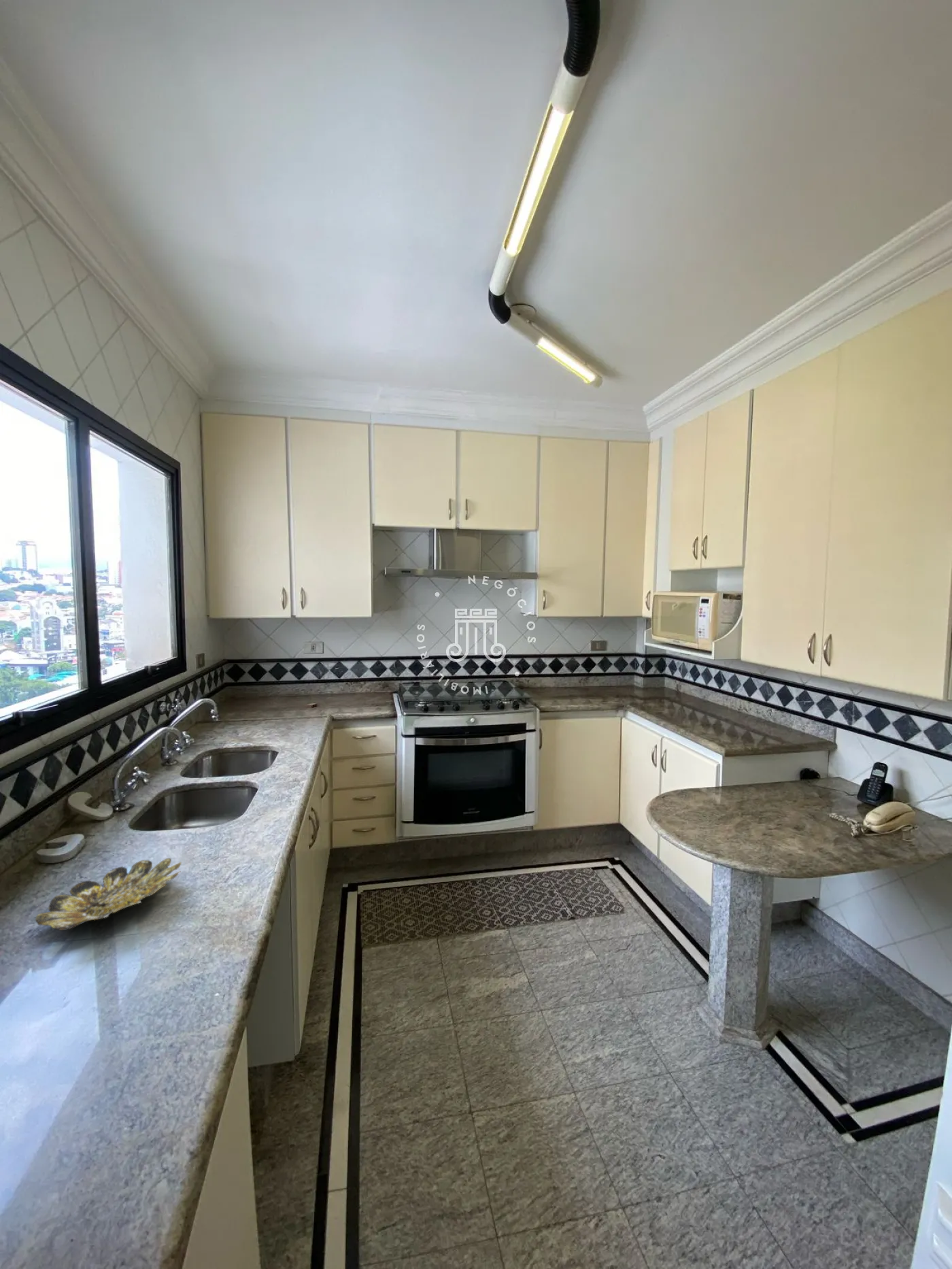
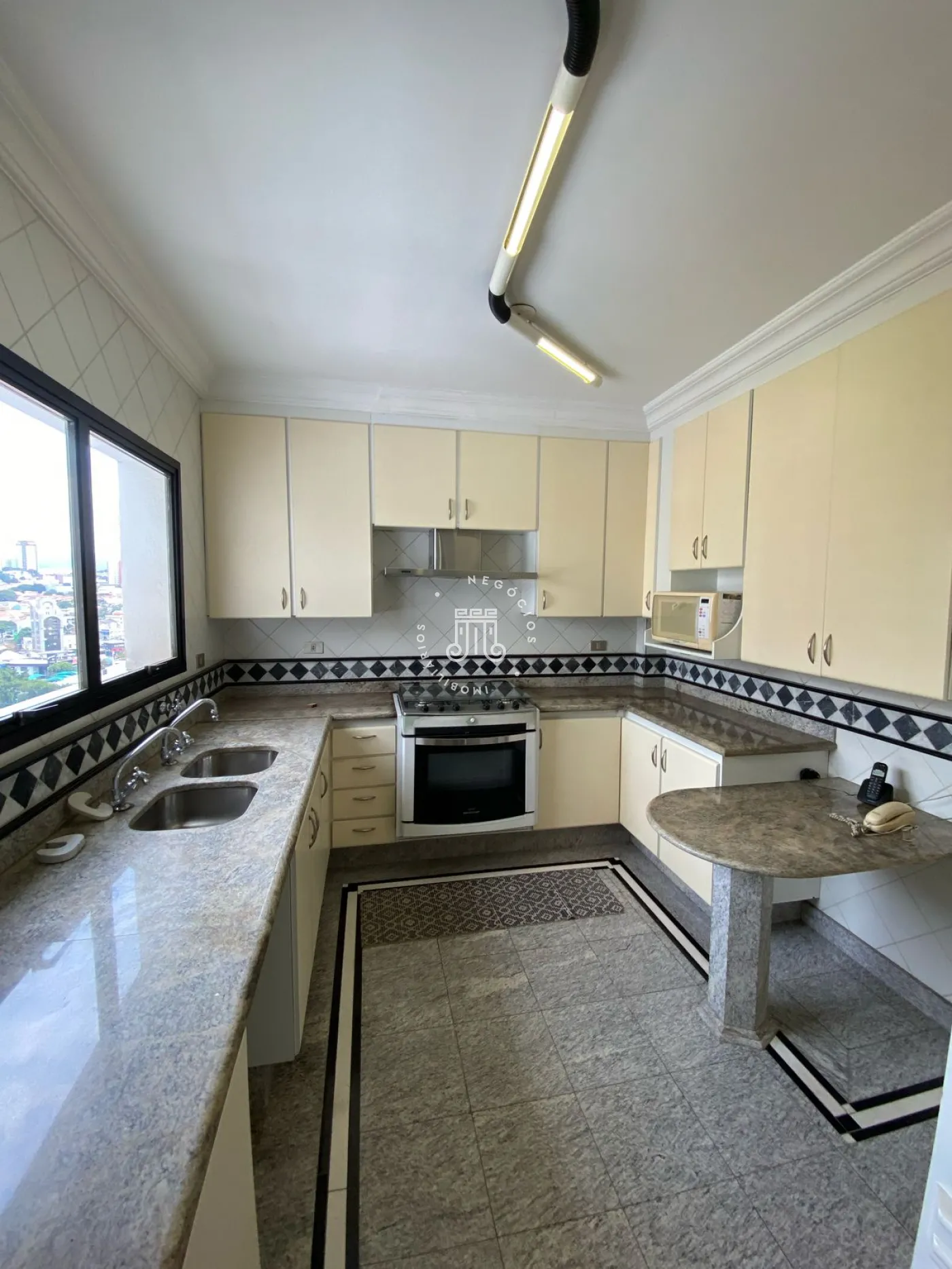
- bowl (114, 891)
